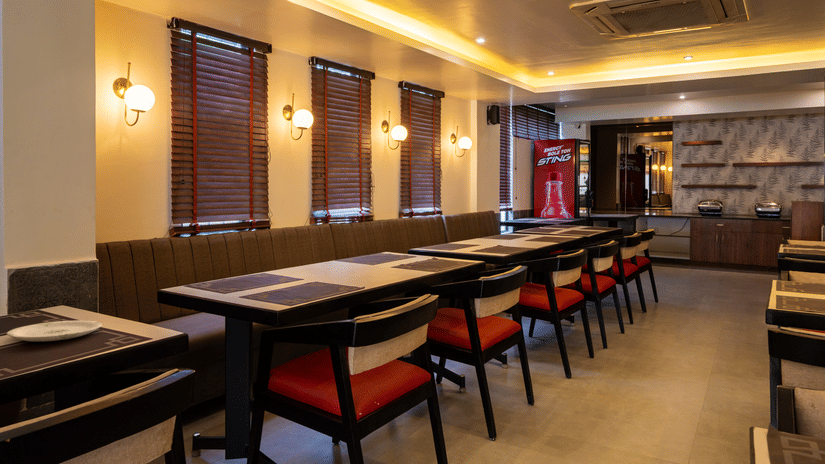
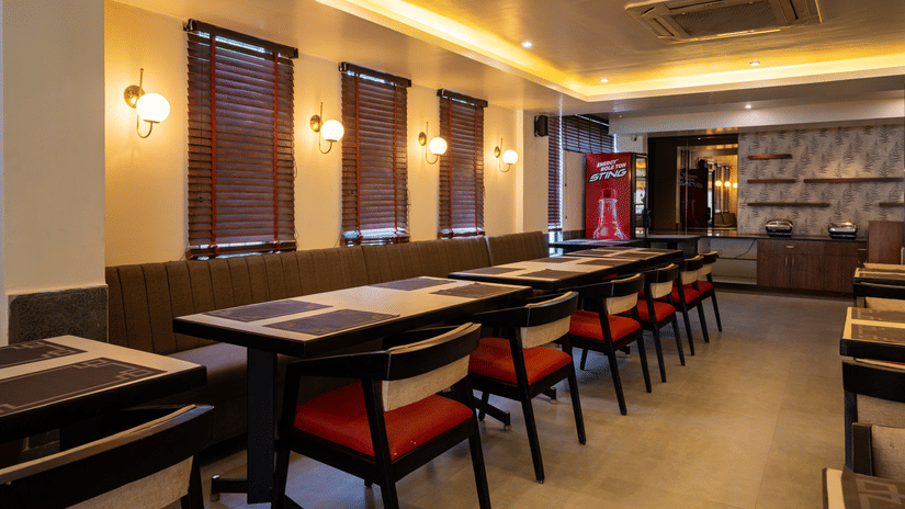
- plate (56, 331)
